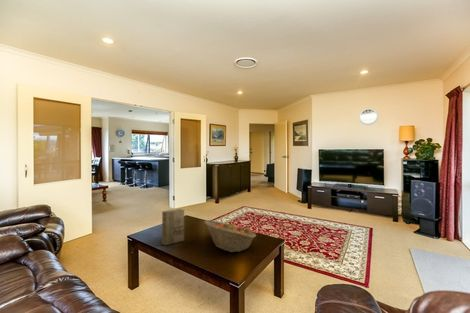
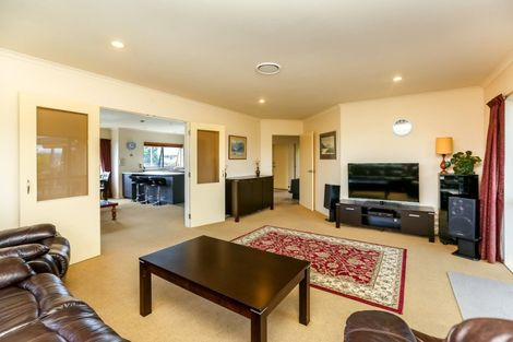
- book (173, 226)
- fruit basket (229, 232)
